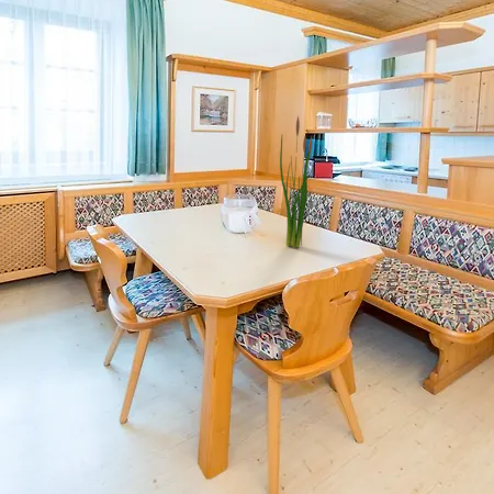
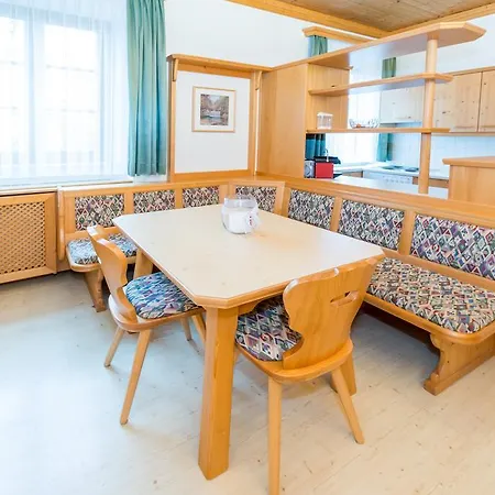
- plant (301, 182)
